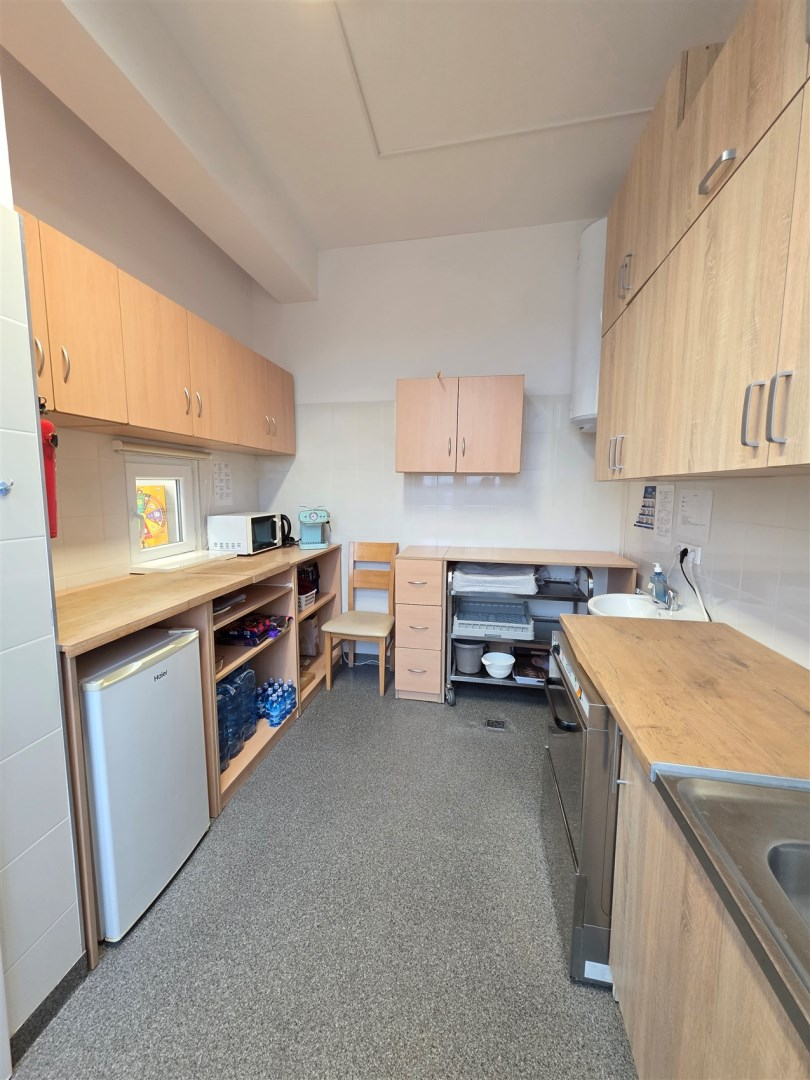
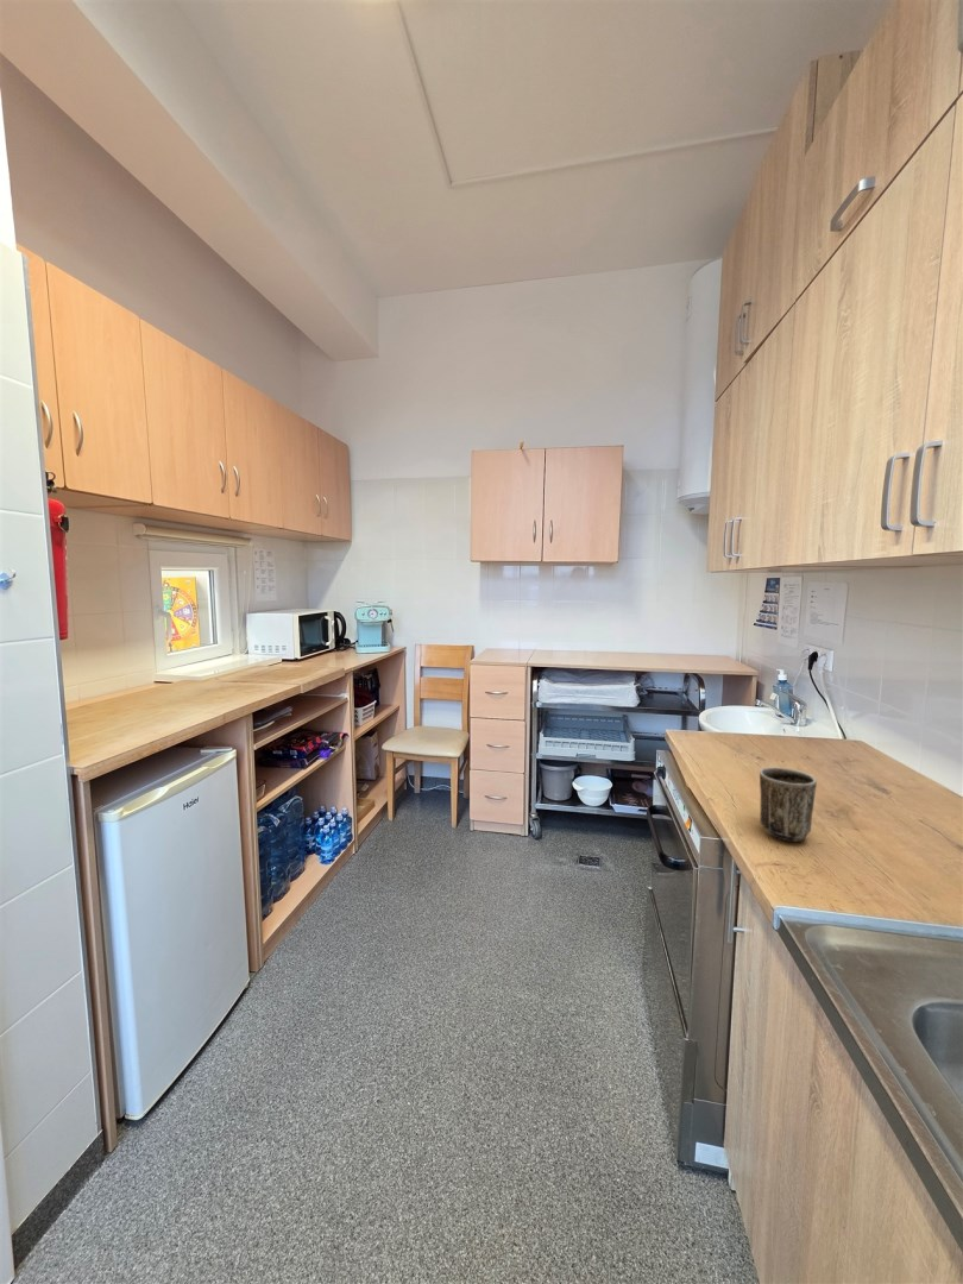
+ mug (786, 801)
